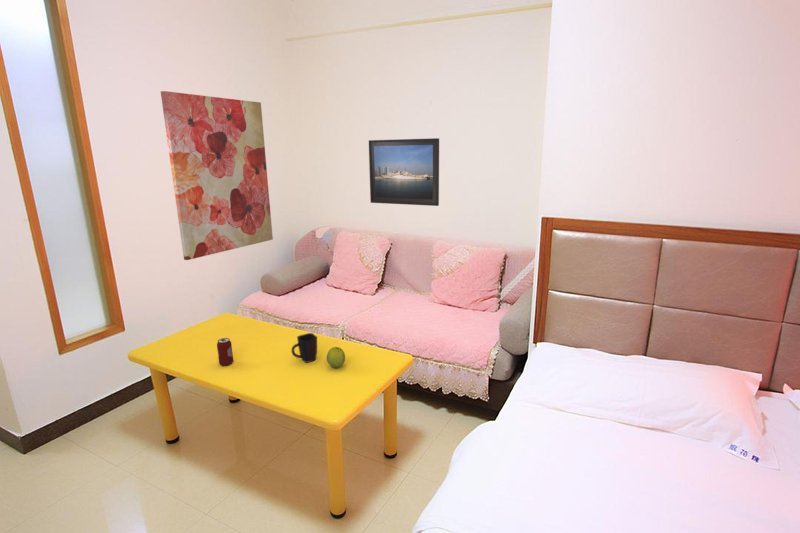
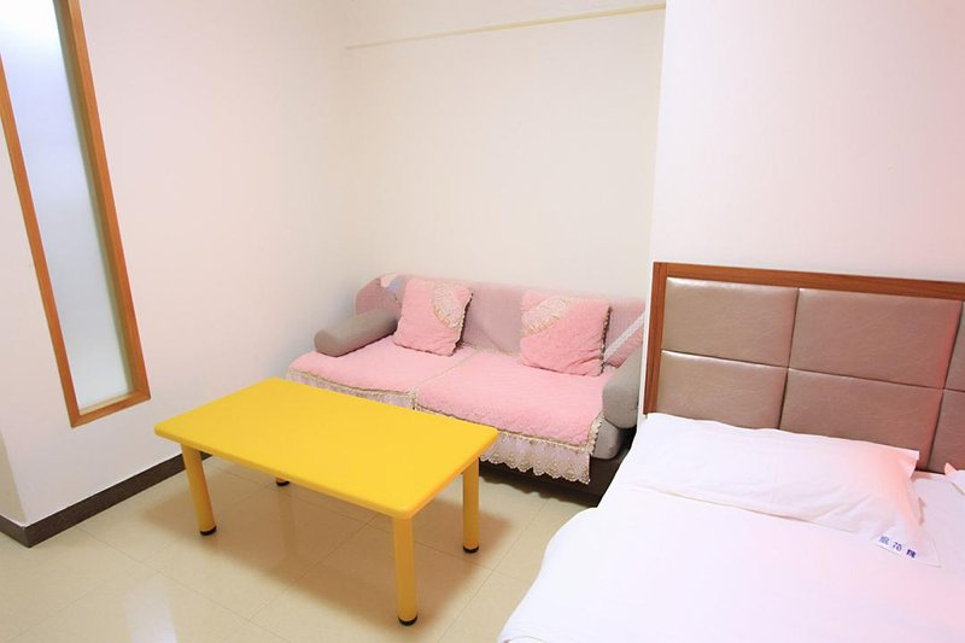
- mug (305, 349)
- beverage can (225, 351)
- wall art (224, 176)
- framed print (403, 172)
- fruit (335, 356)
